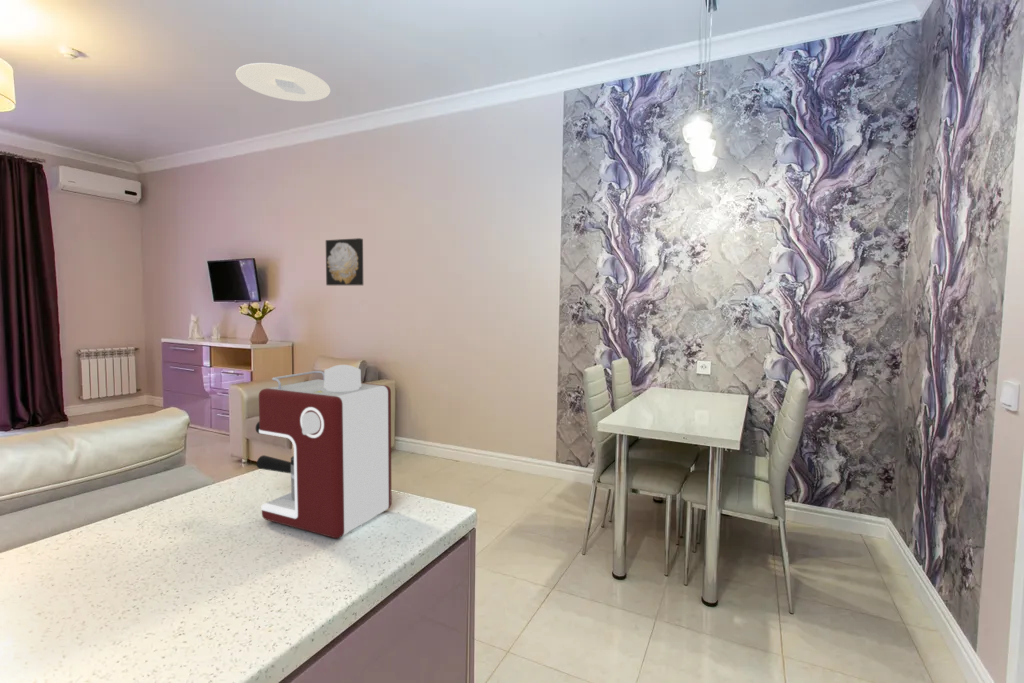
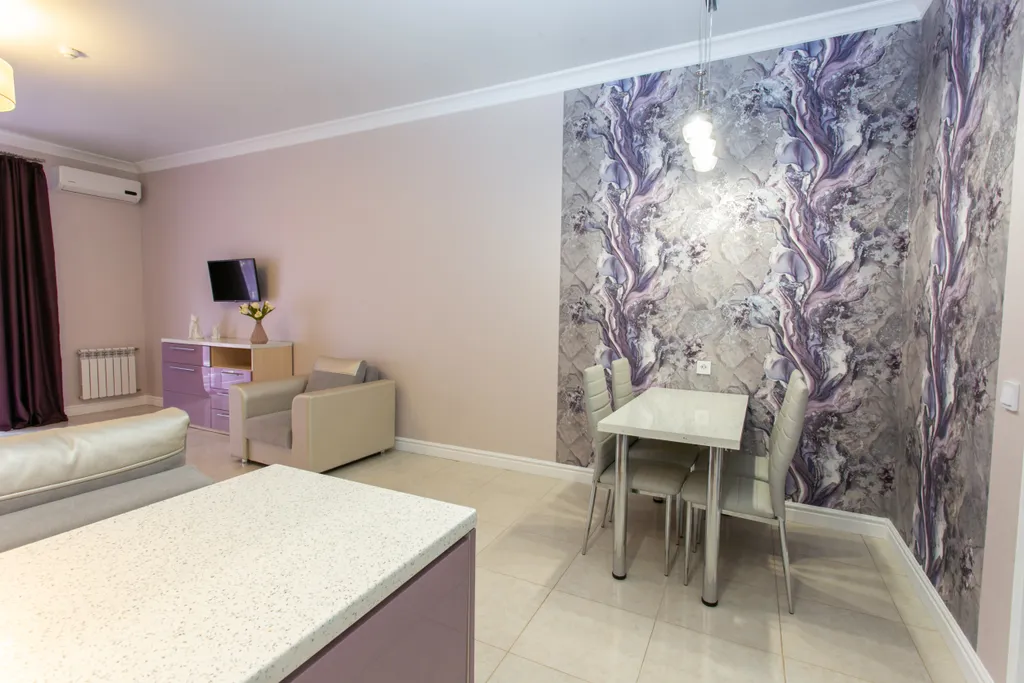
- wall art (344, 262)
- coffee maker (310, 437)
- ceiling light (284, 79)
